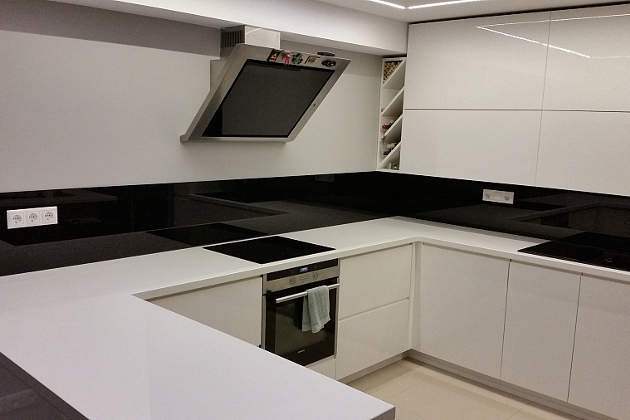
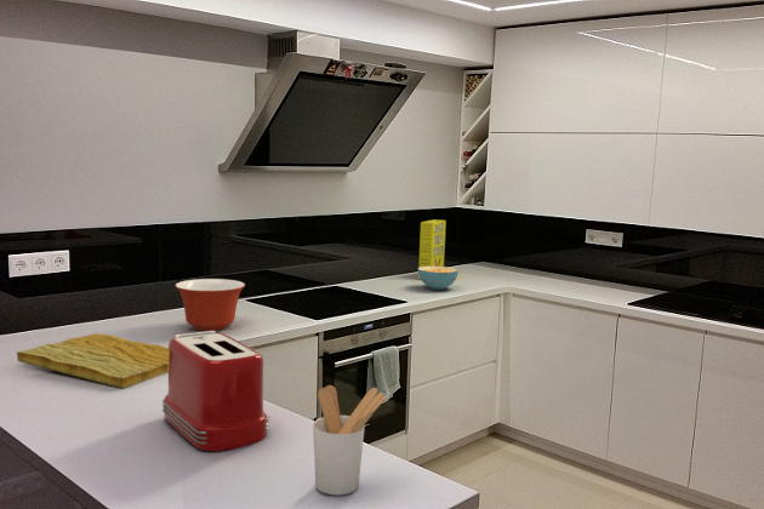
+ cereal bowl (437, 279)
+ utensil holder (349, 437)
+ toaster (213, 385)
+ cereal box (432, 248)
+ cutting board (108, 355)
+ mixing bowl (210, 305)
